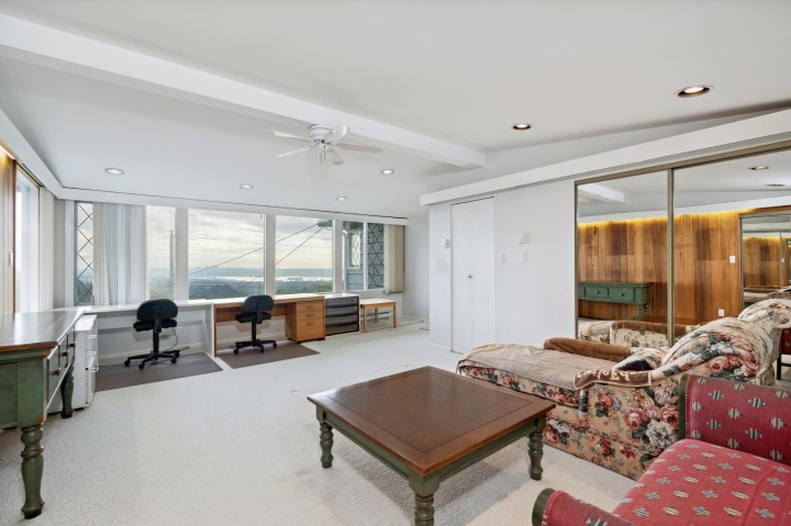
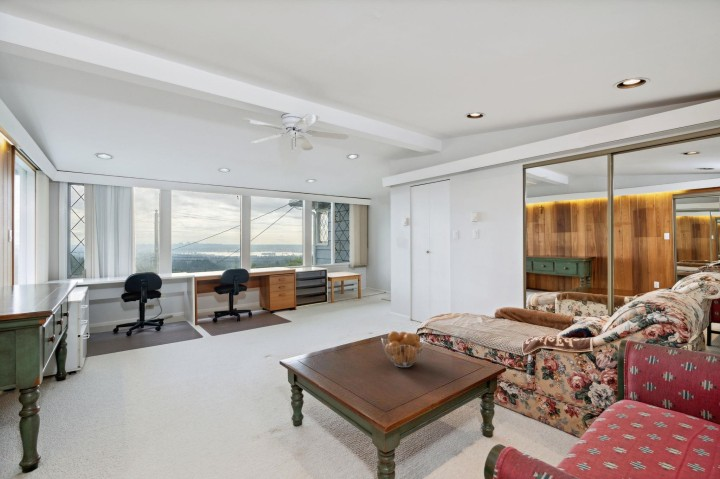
+ fruit basket (403, 348)
